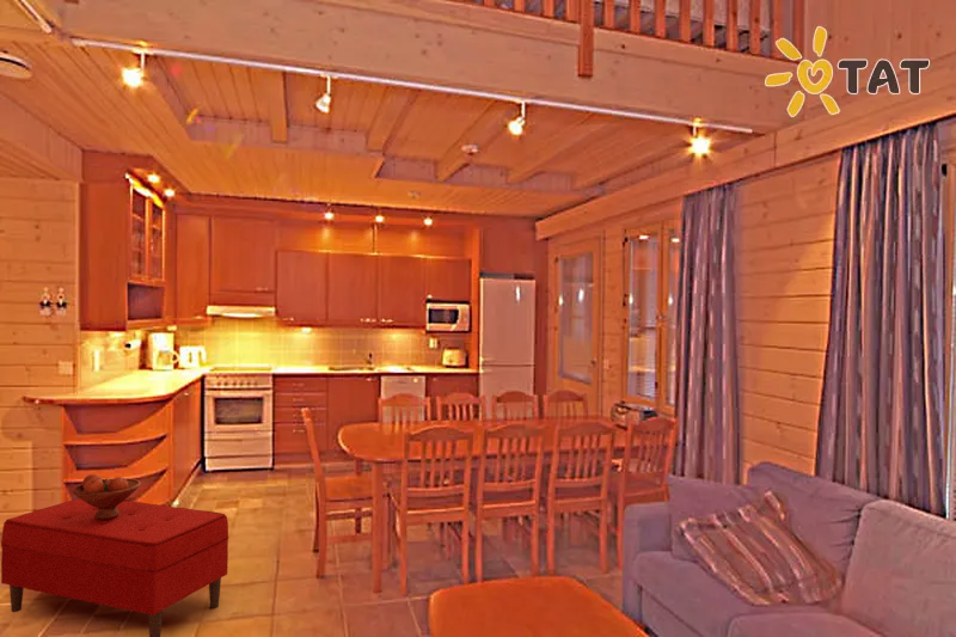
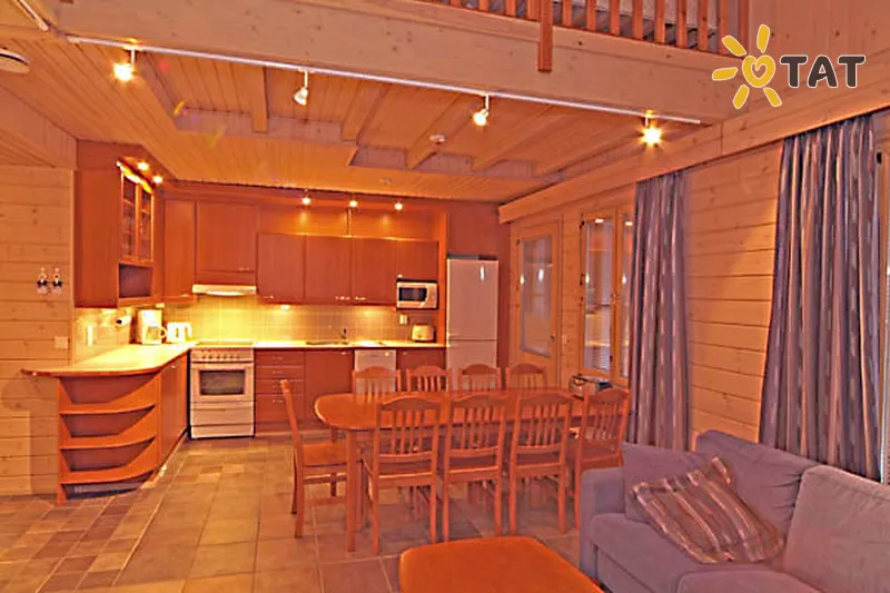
- bench (117, 562)
- fruit bowl (106, 495)
